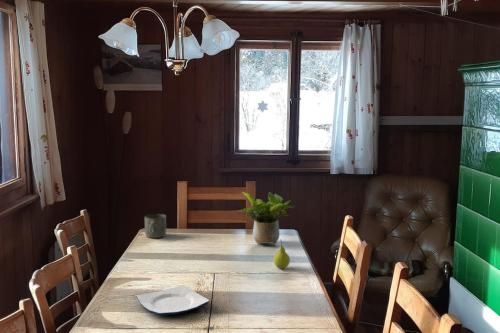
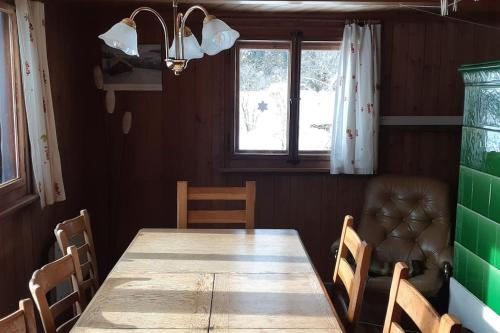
- plate (172, 301)
- mug (154, 226)
- fruit (281, 254)
- potted plant (266, 217)
